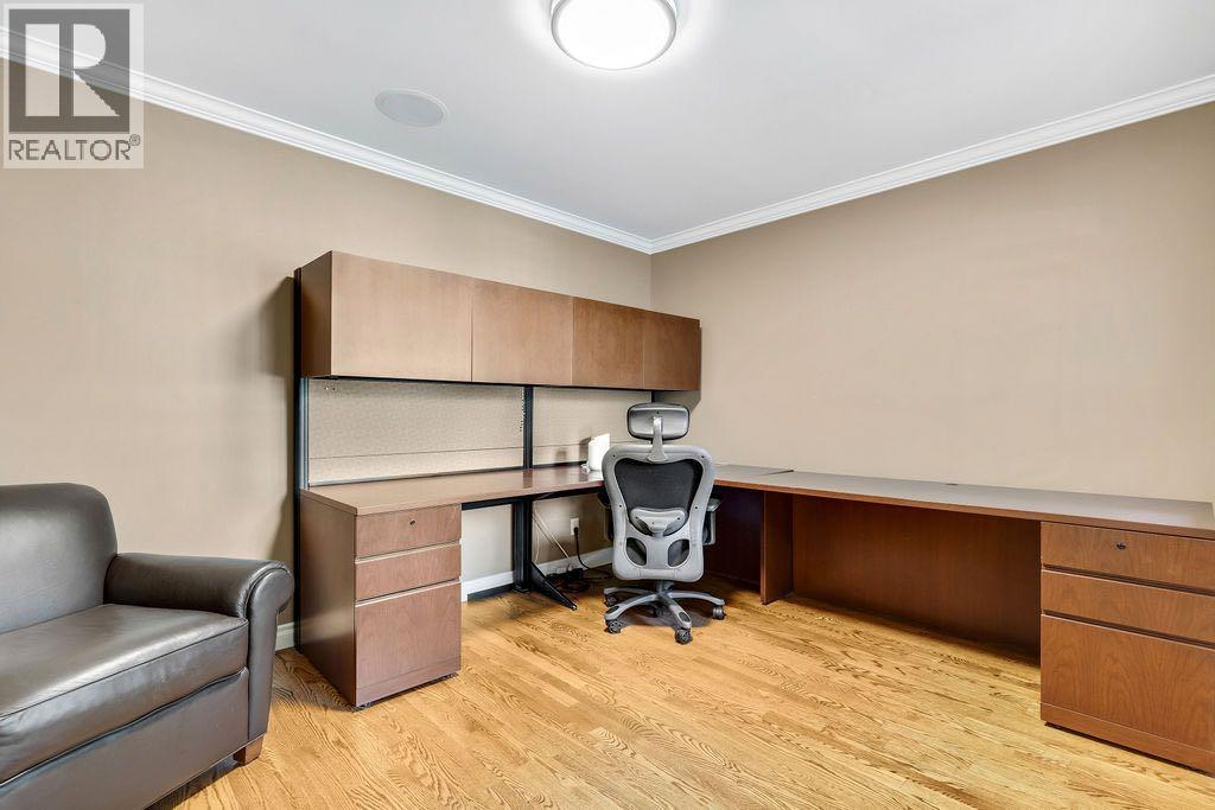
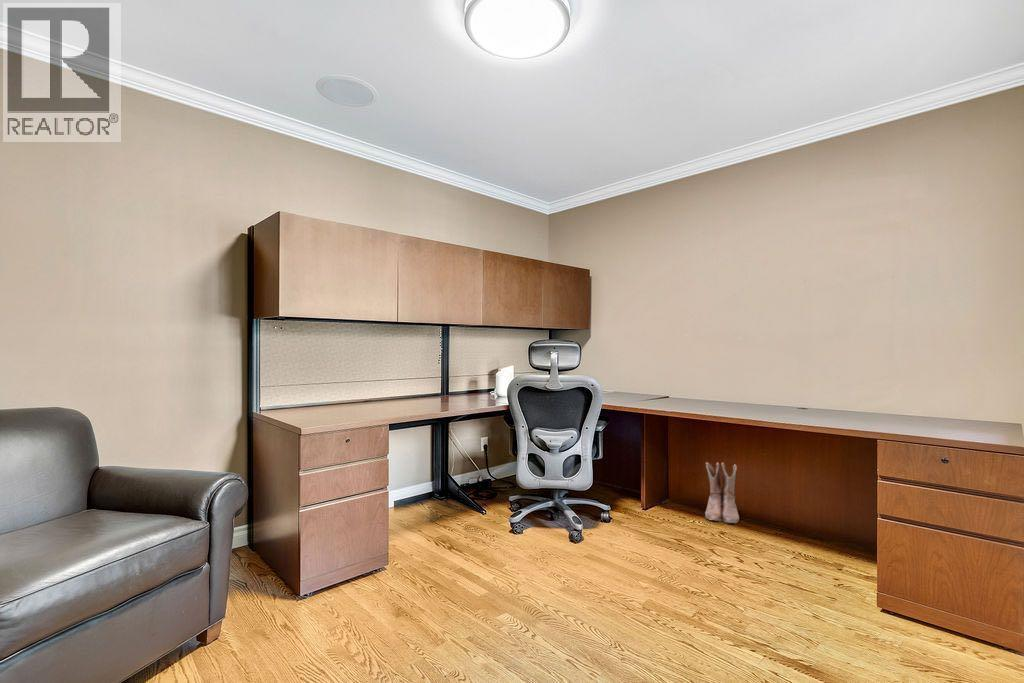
+ boots (722, 490)
